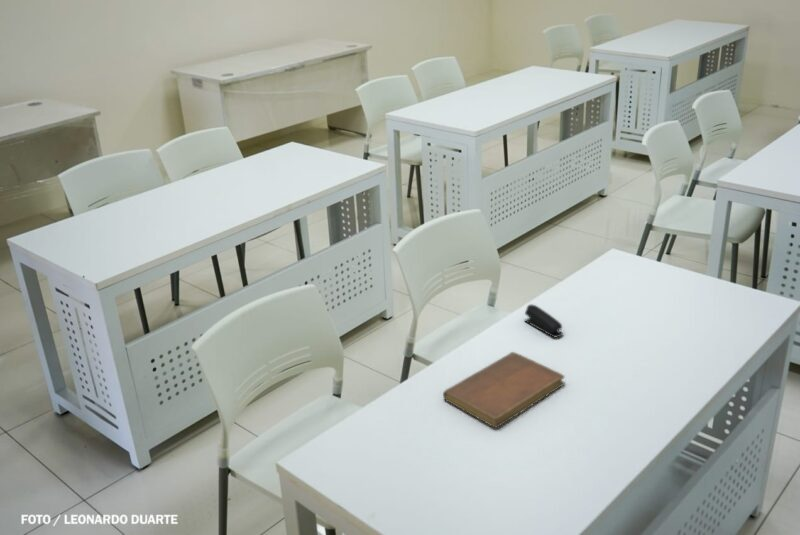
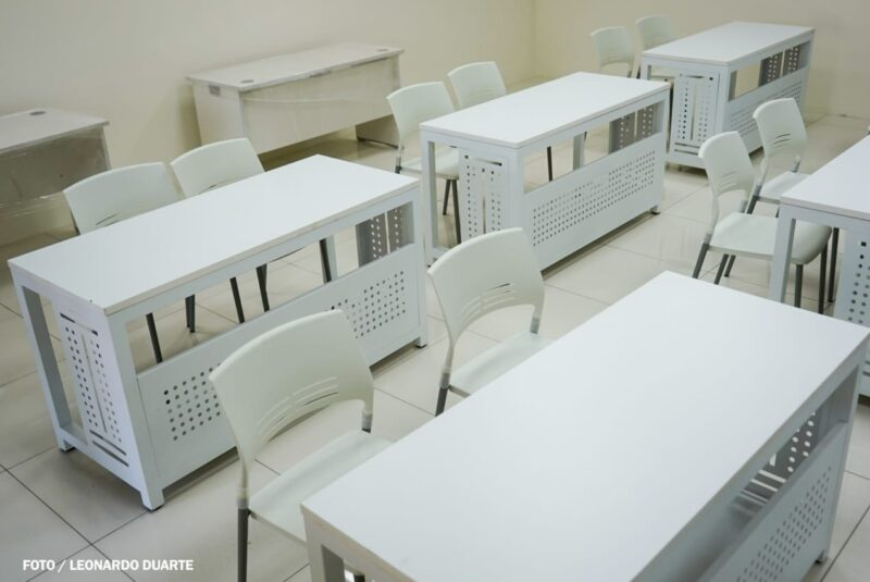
- notebook (504, 387)
- stapler (543, 320)
